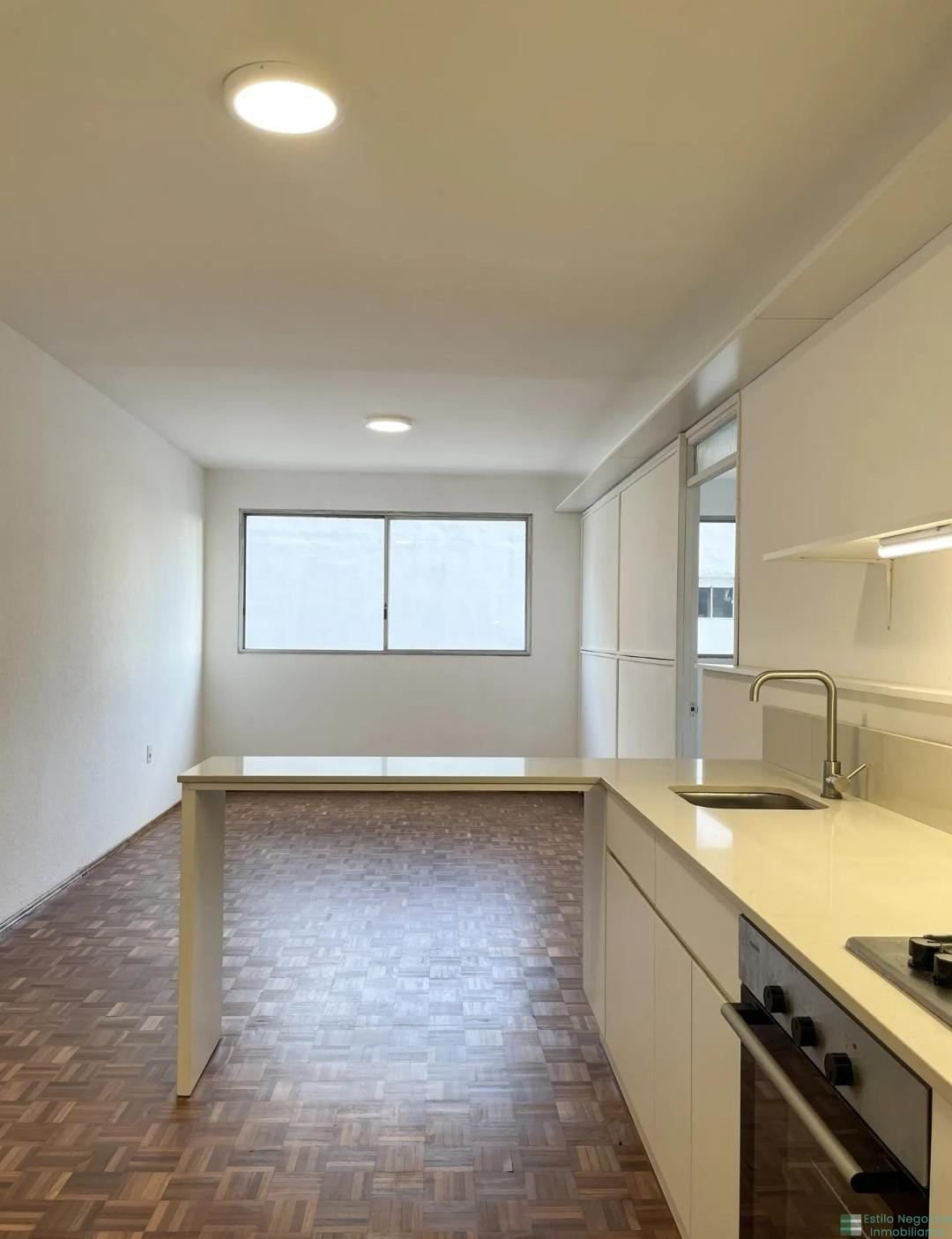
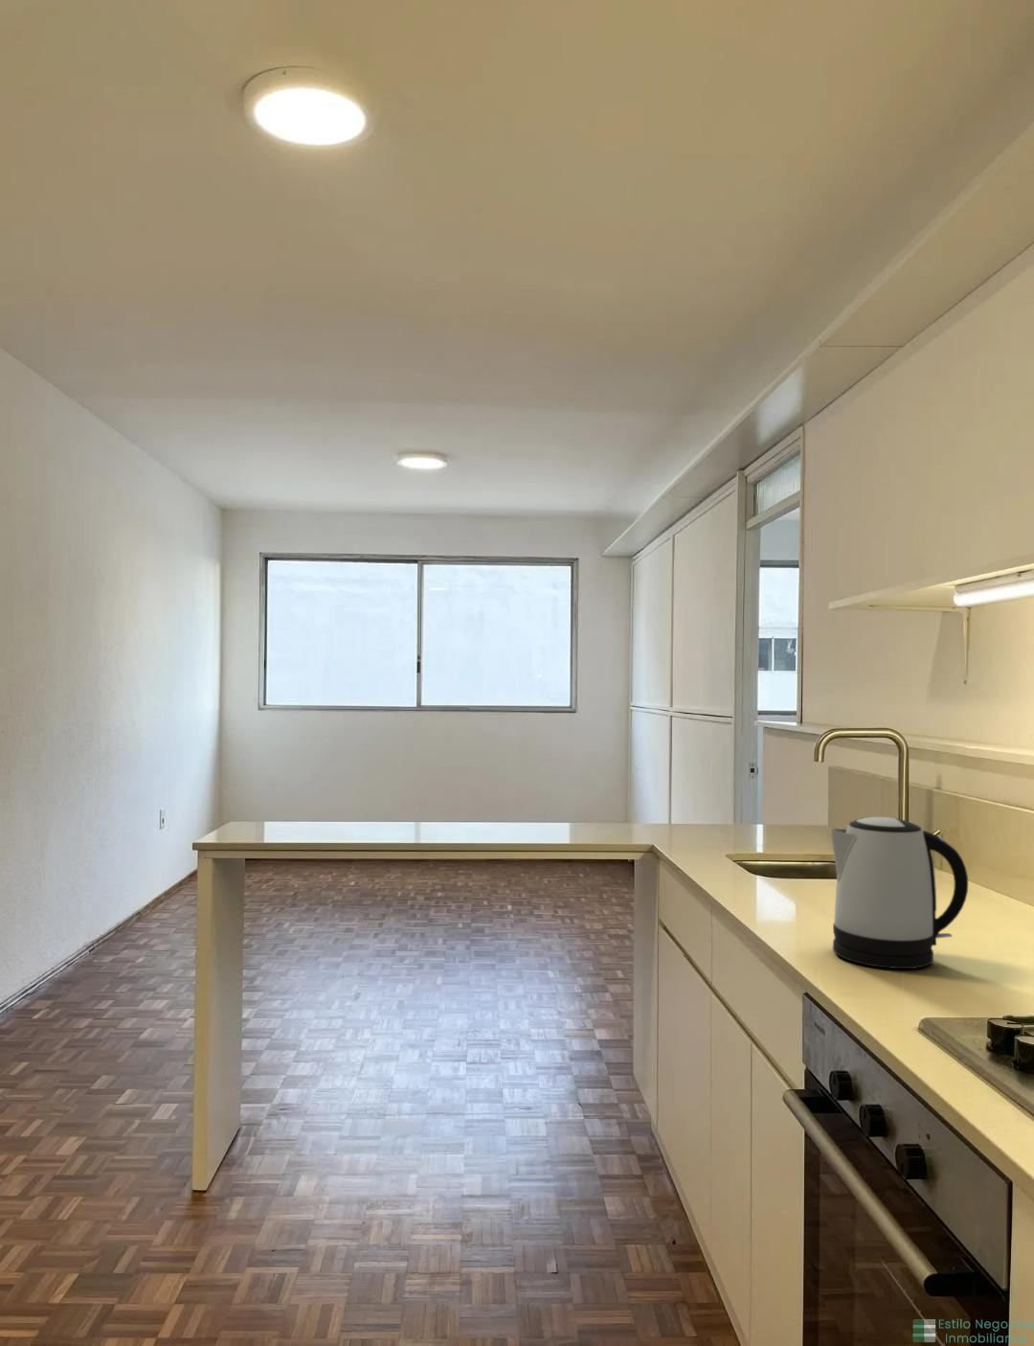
+ kettle (897, 888)
